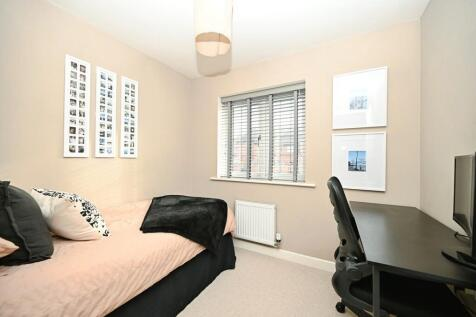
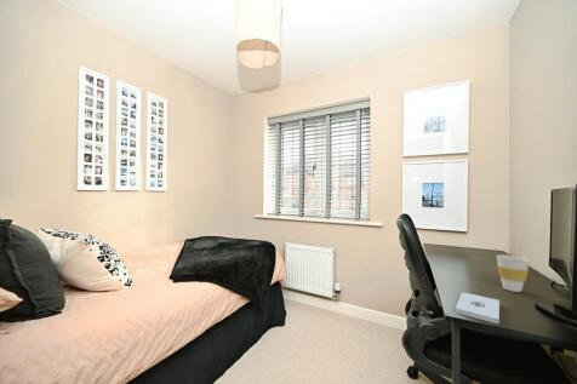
+ notepad (478, 305)
+ cup (512, 274)
